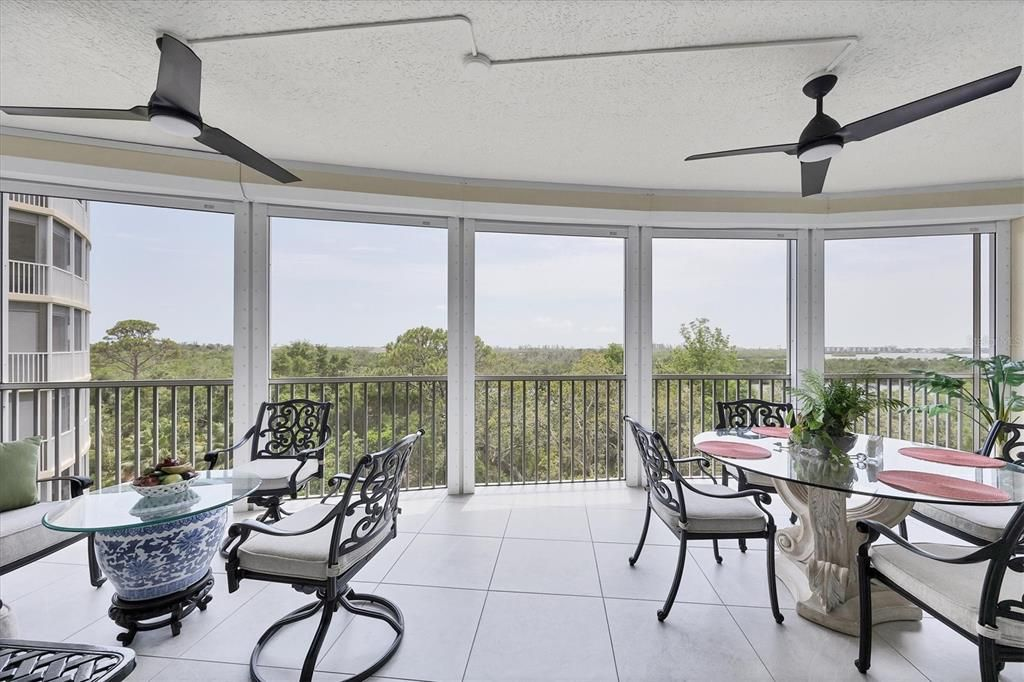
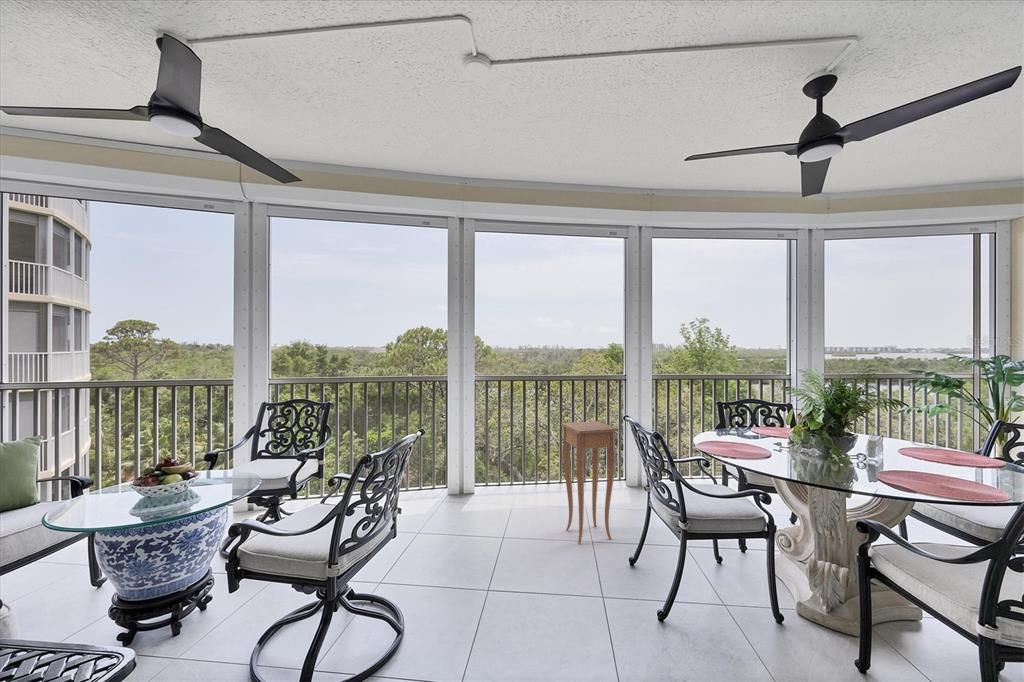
+ side table (592, 480)
